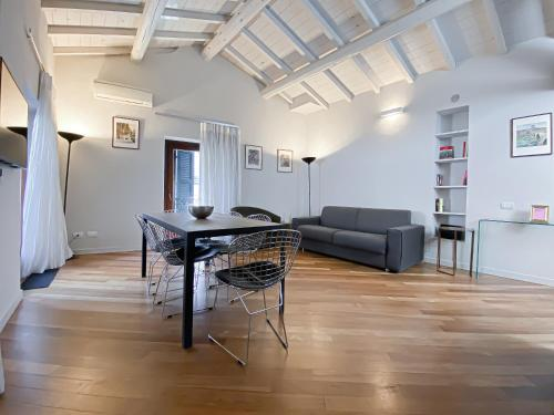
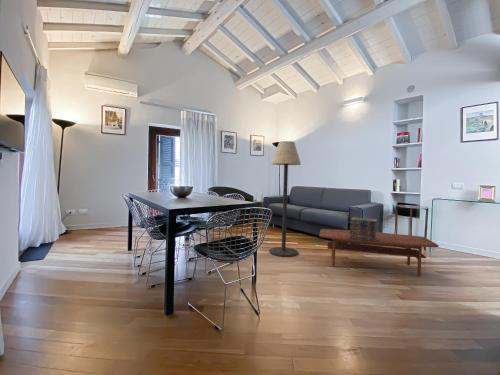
+ coffee table (372, 251)
+ book stack (363, 228)
+ floor lamp (285, 197)
